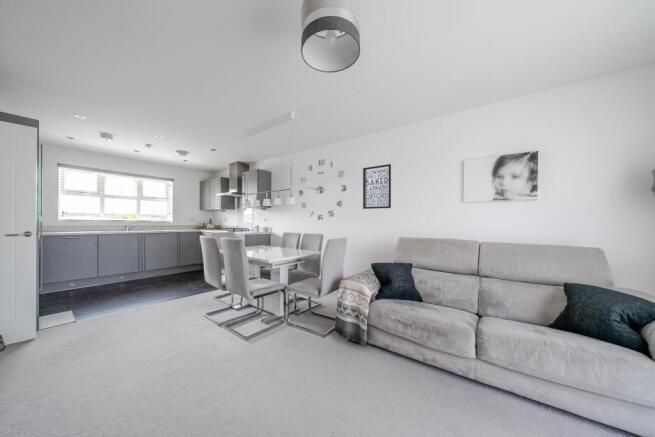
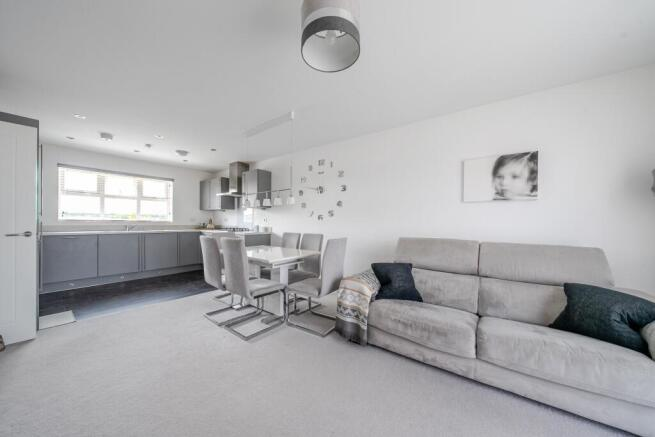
- wall art (376, 187)
